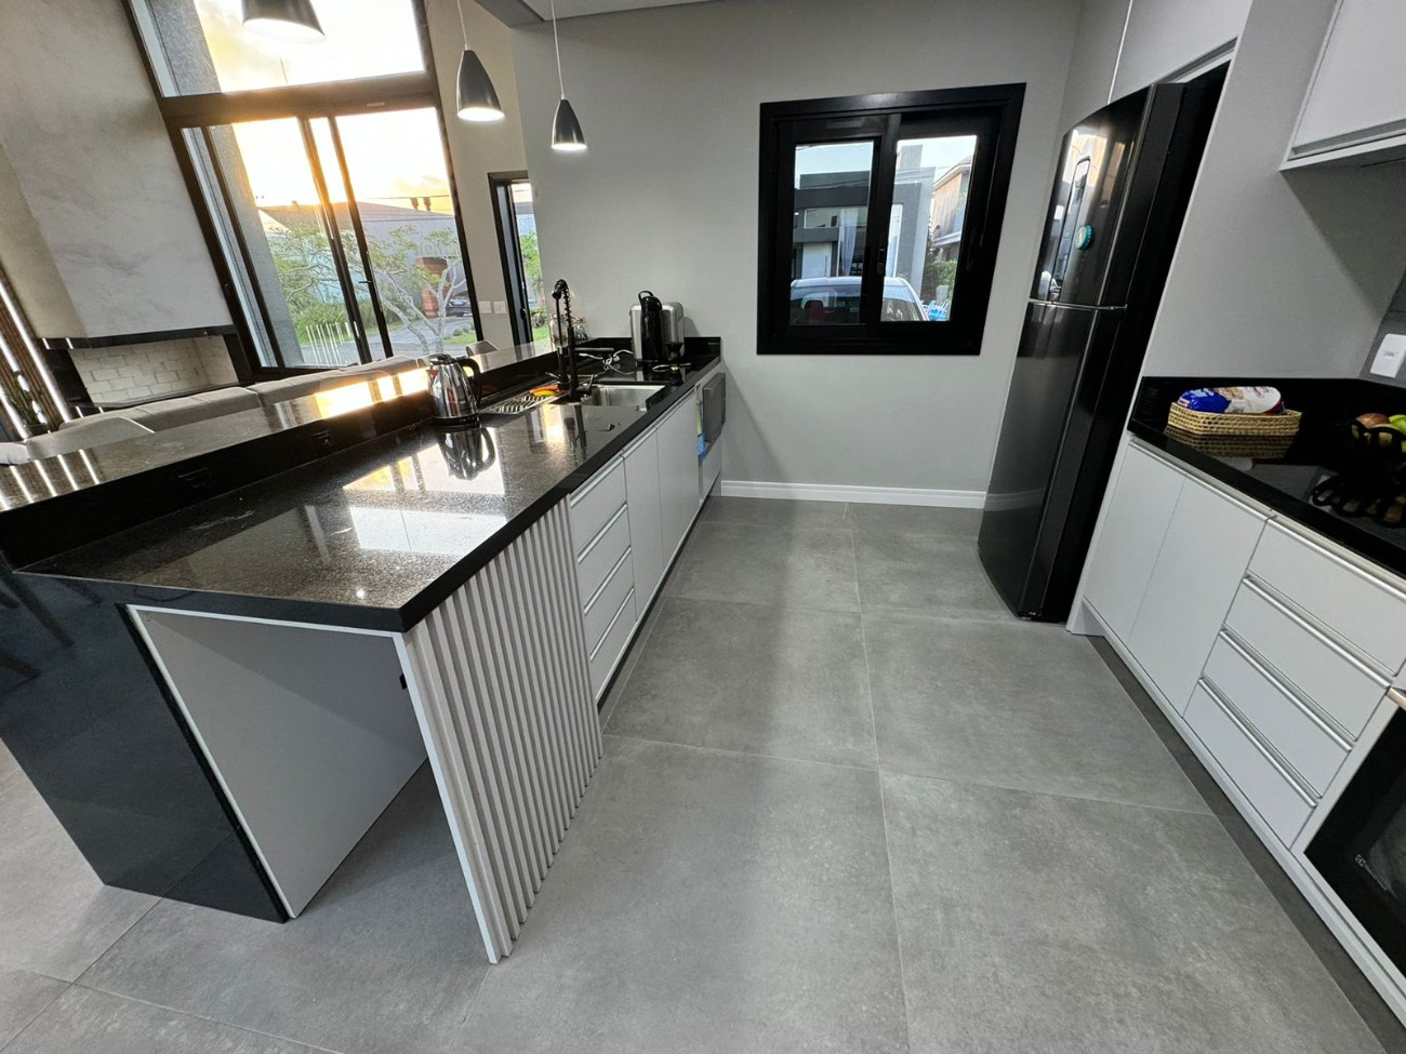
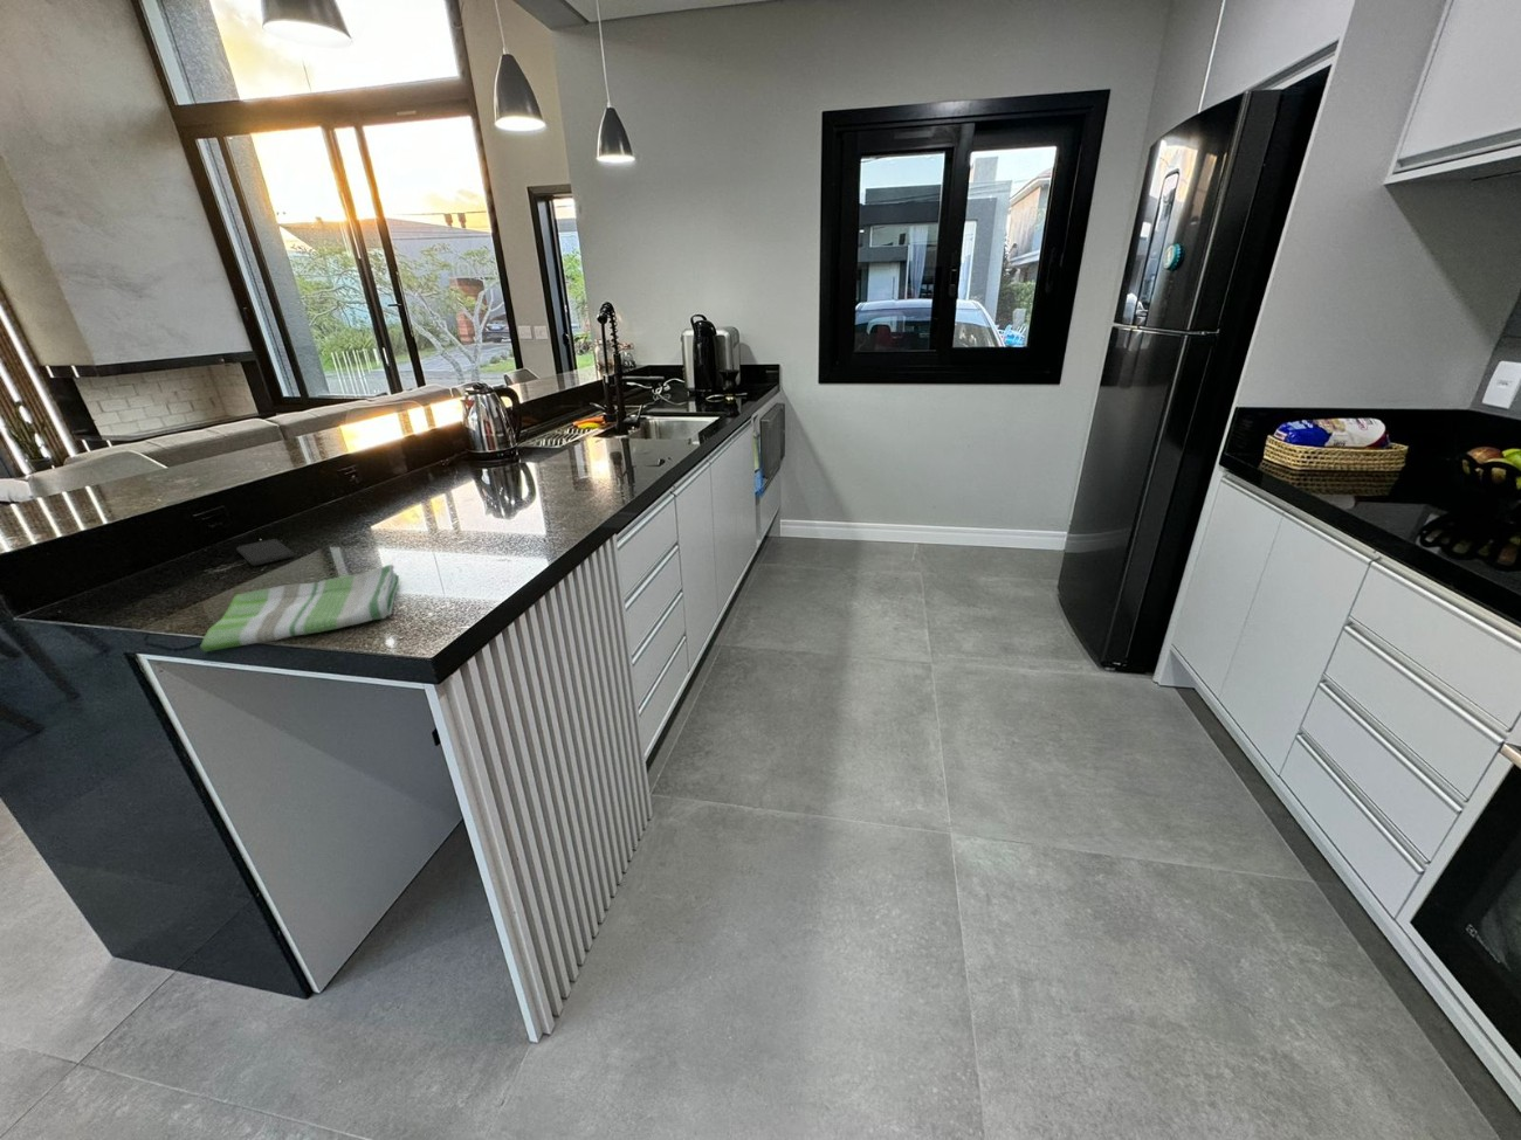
+ smartphone (265, 551)
+ dish towel (310, 604)
